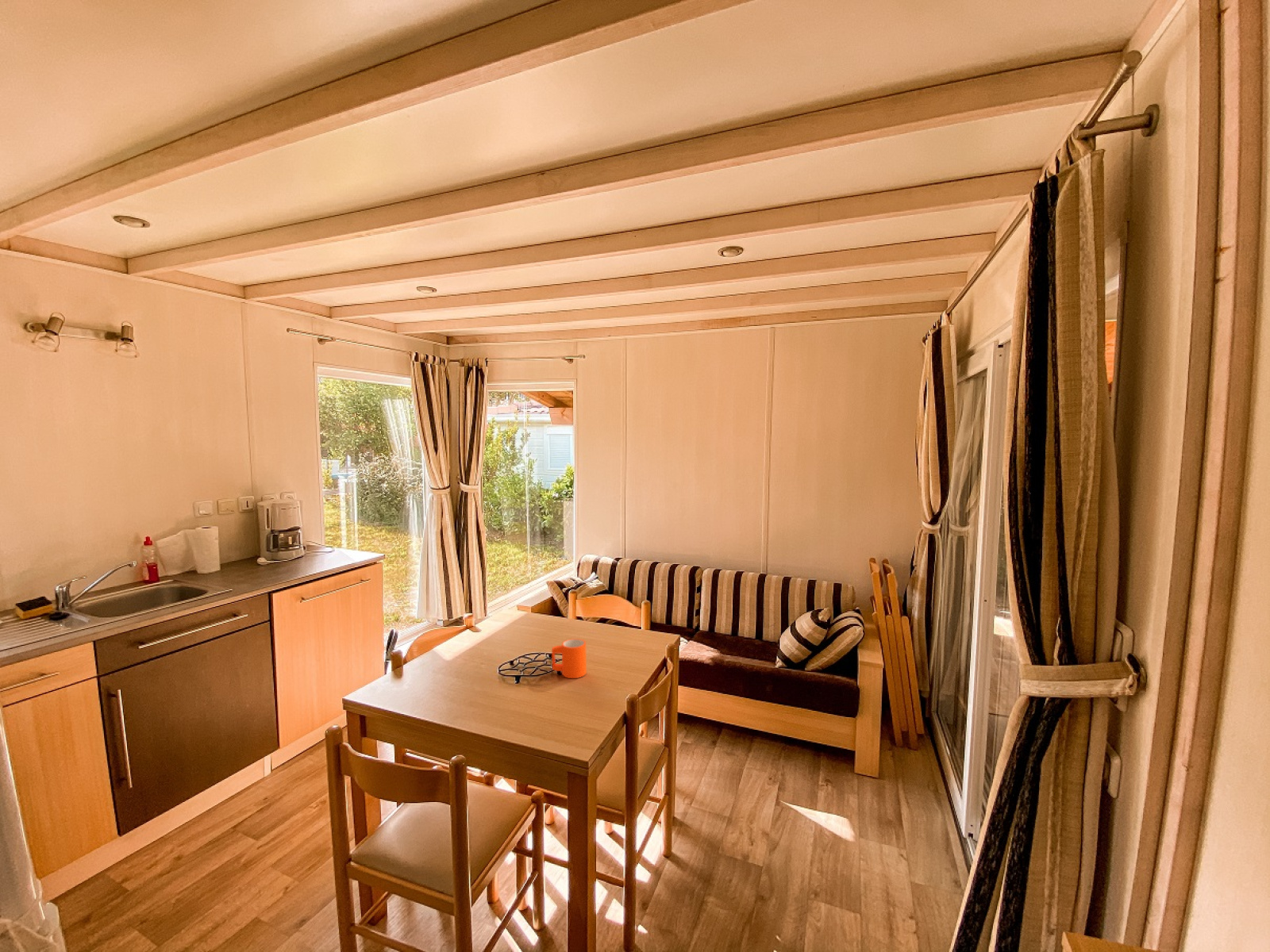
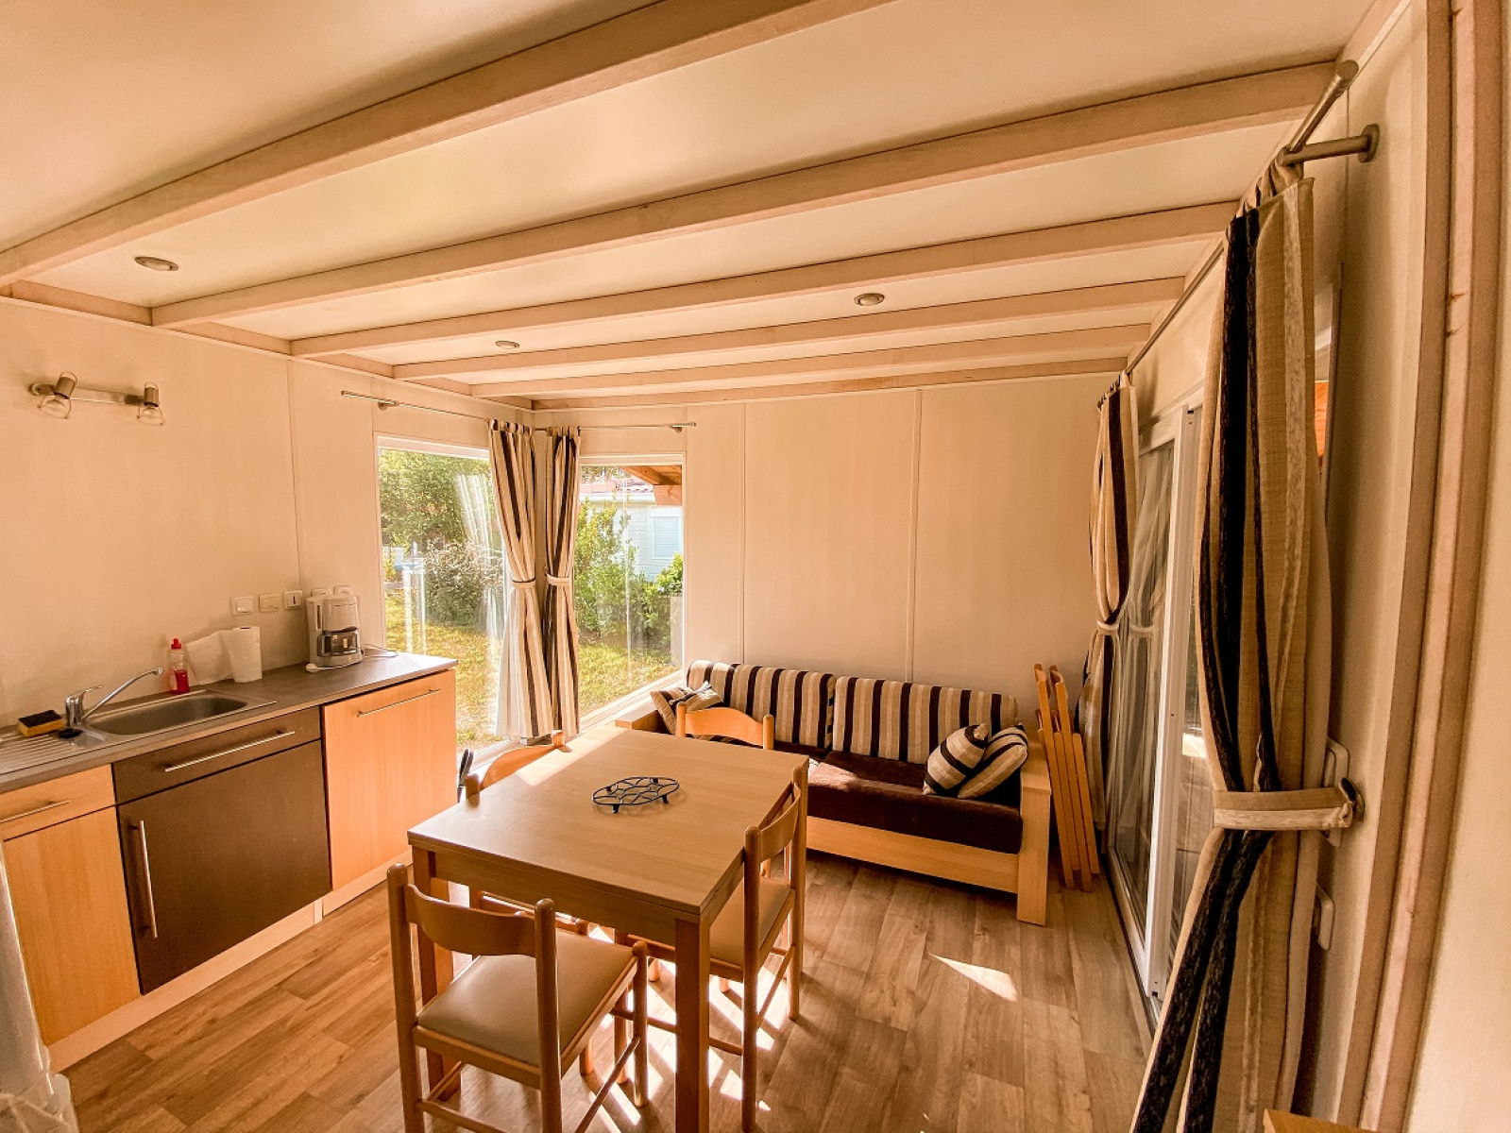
- mug (570, 658)
